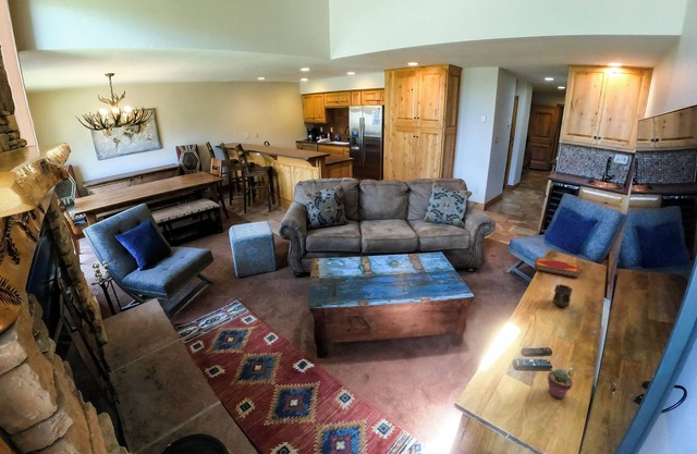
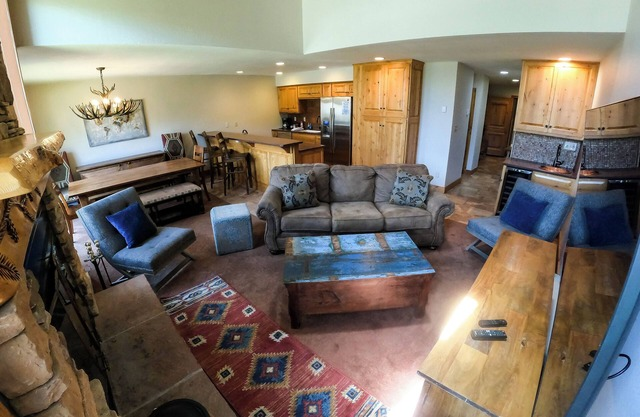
- potted succulent (559, 382)
- hardback book (555, 267)
- mug (562, 296)
